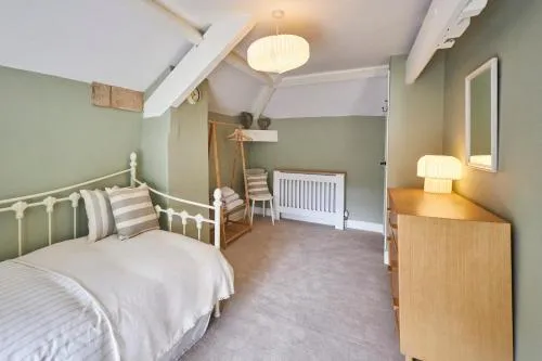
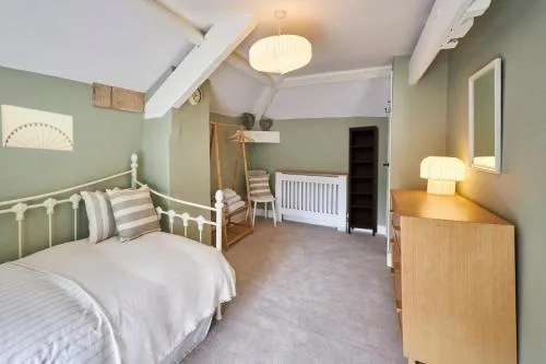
+ wall art (40, 129)
+ bookcase (363, 180)
